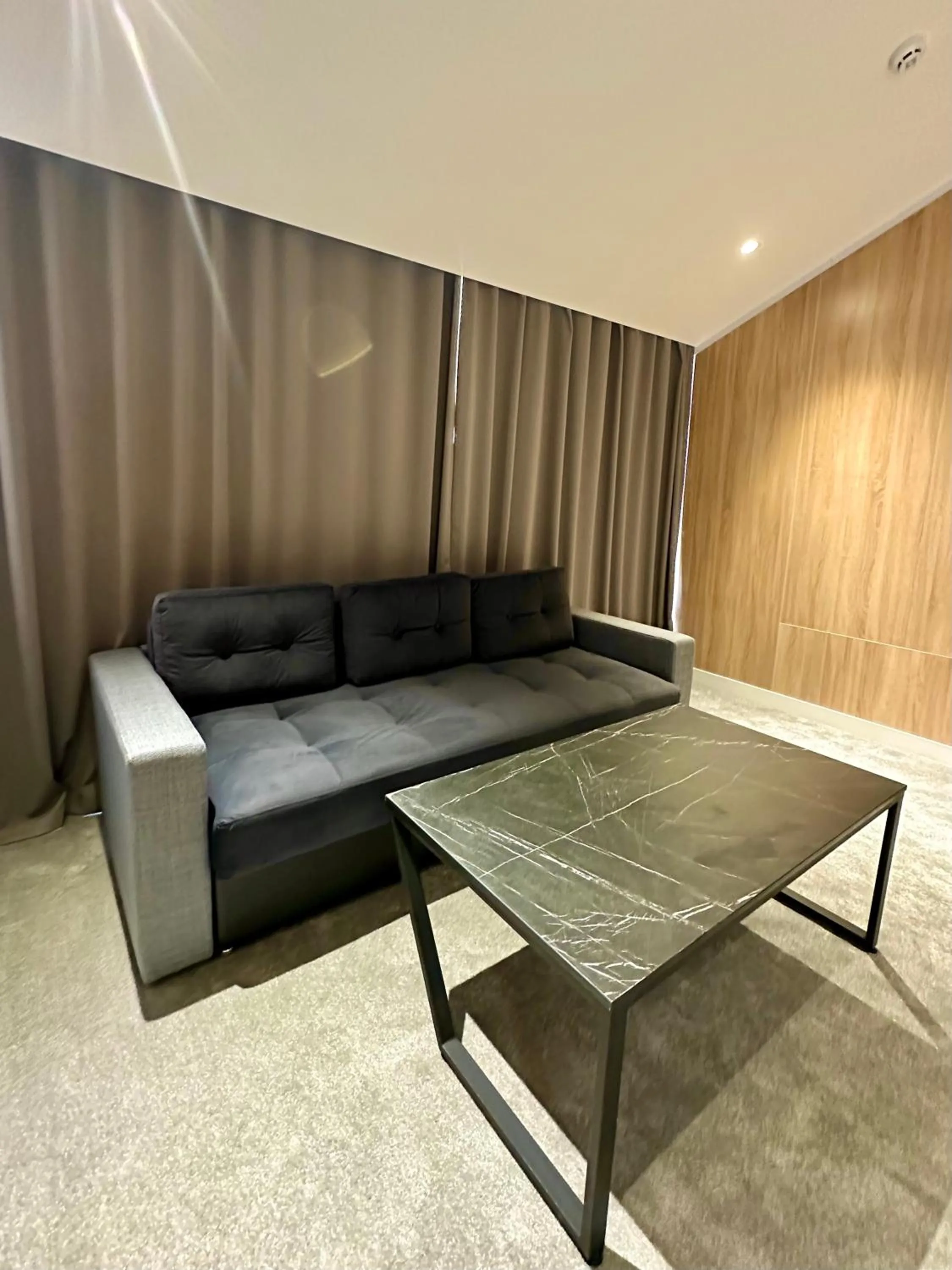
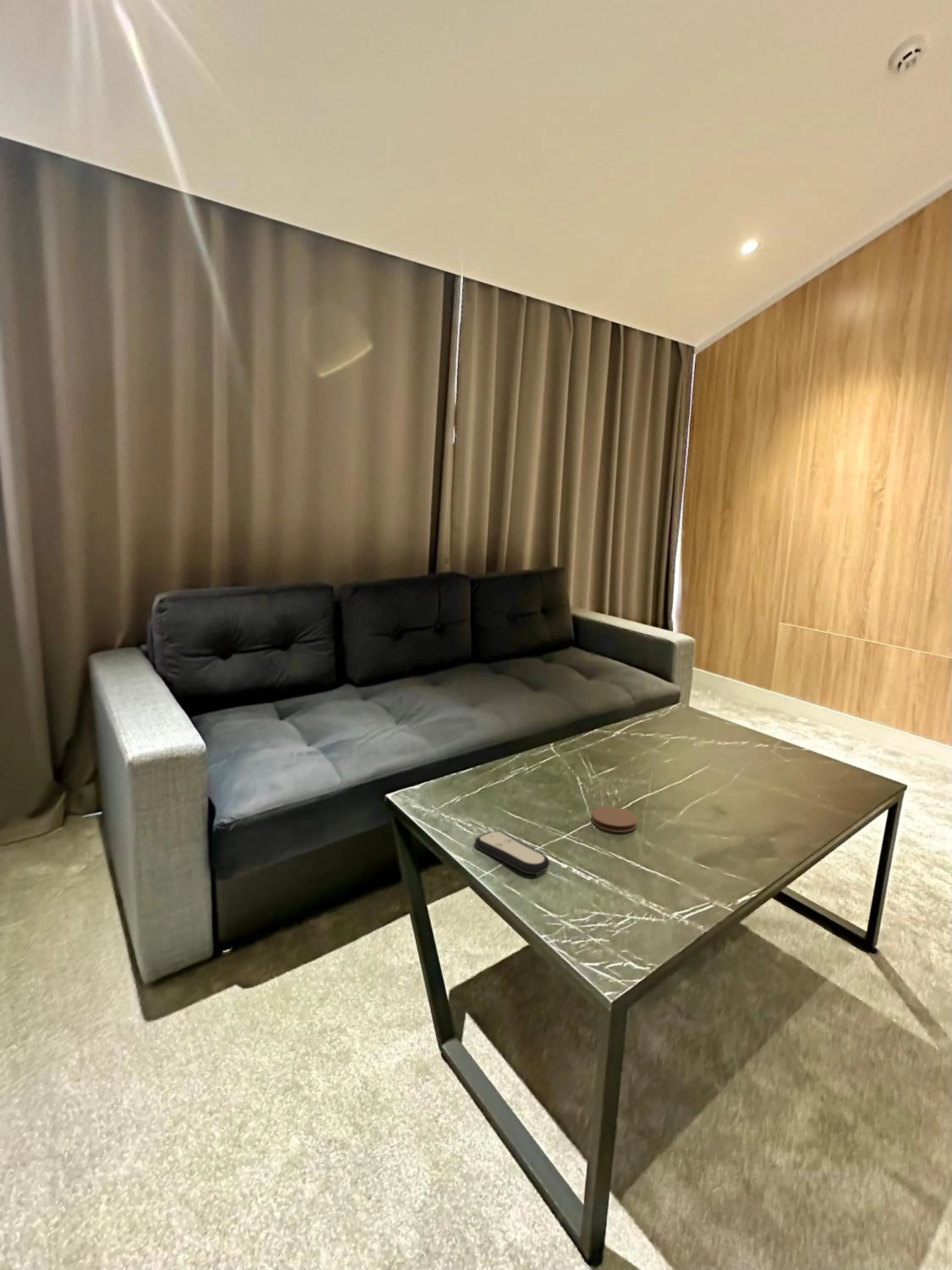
+ coaster (614, 819)
+ remote control (512, 851)
